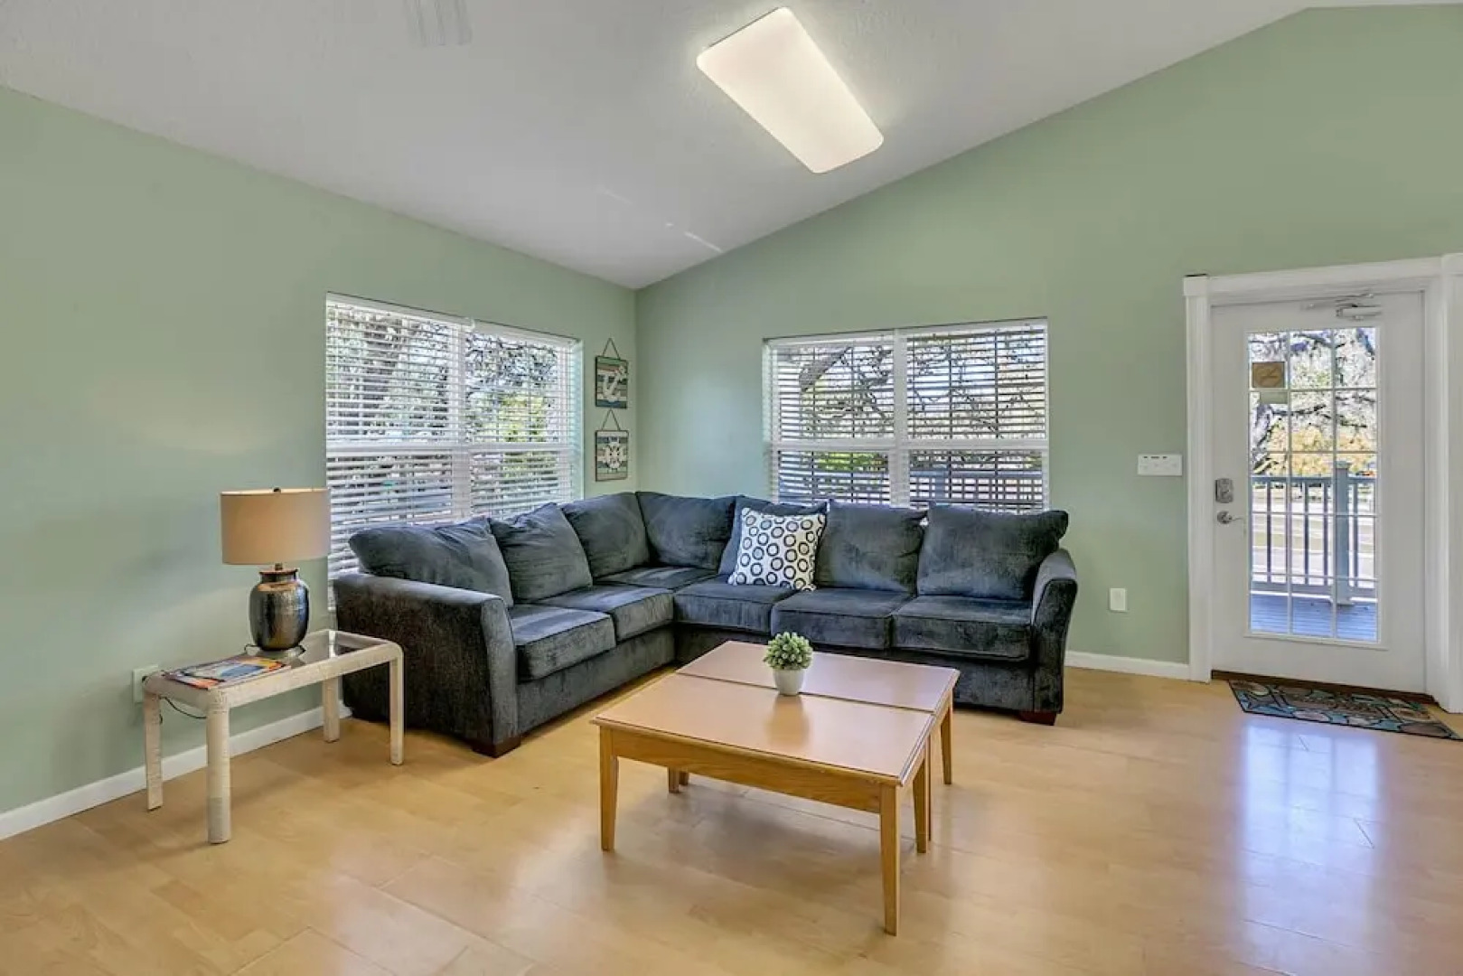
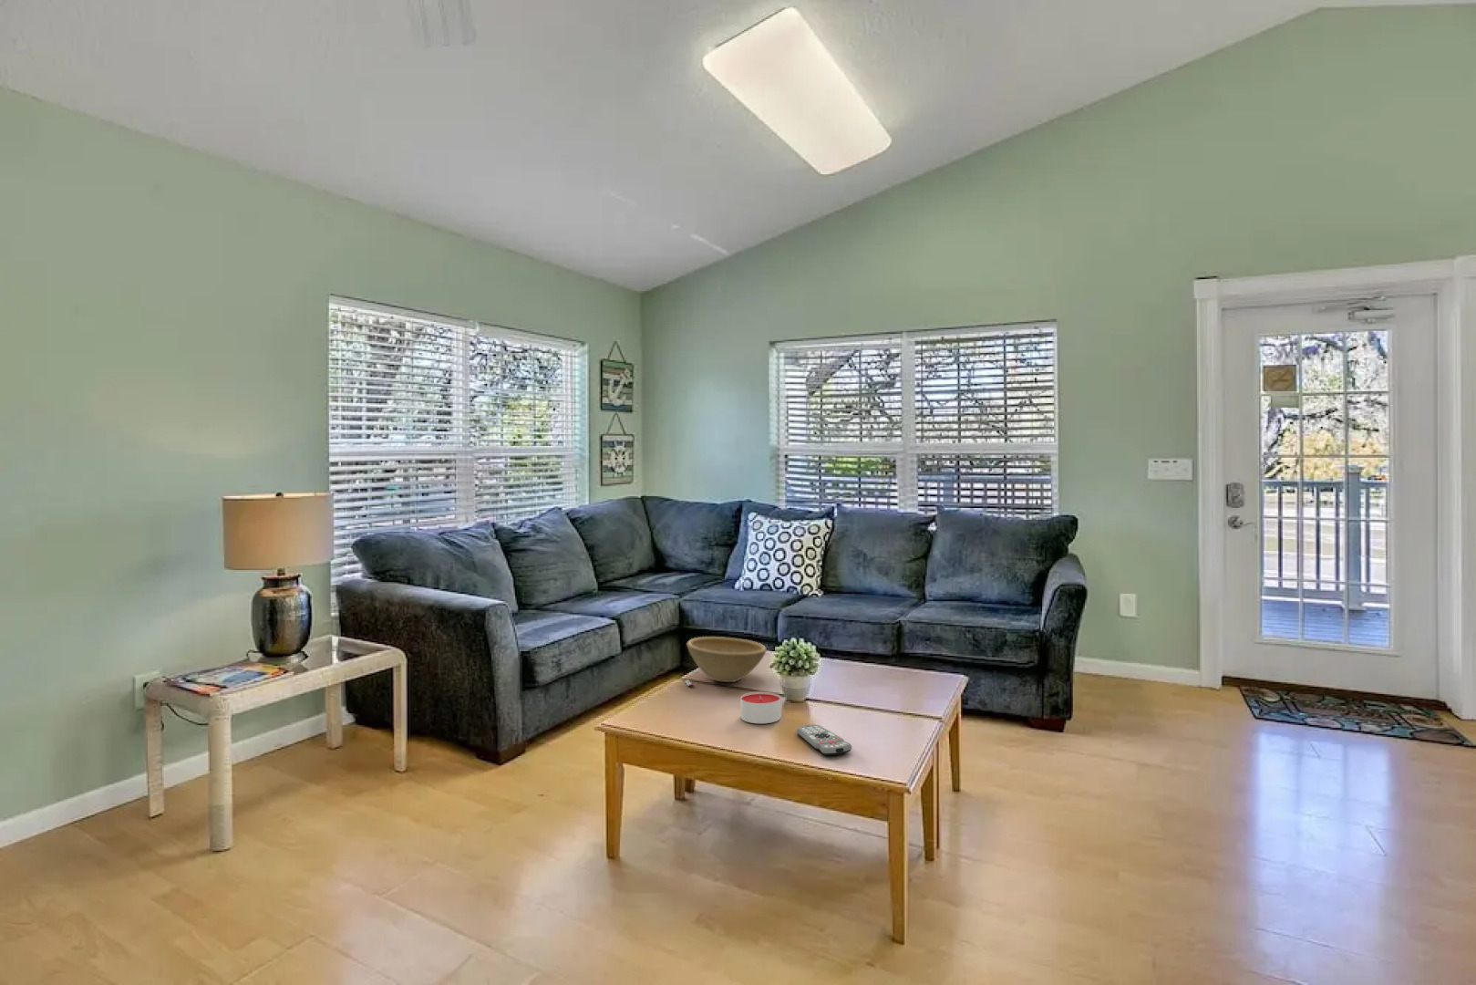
+ remote control (821, 739)
+ candle (761, 706)
+ bowl (725, 661)
